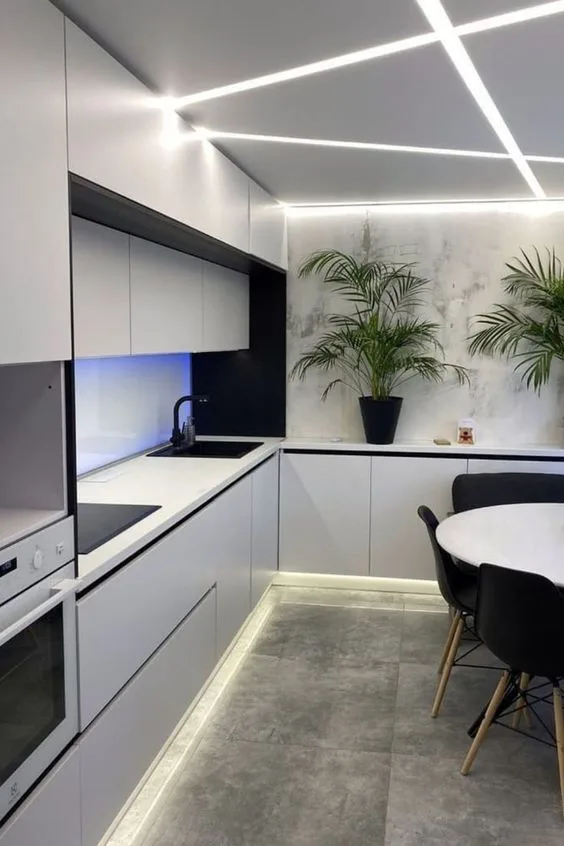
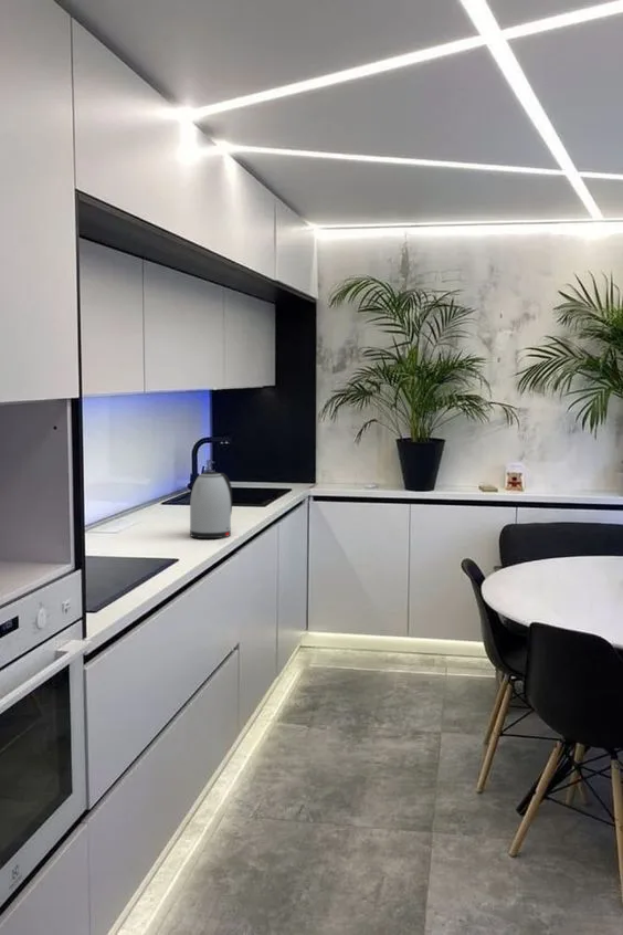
+ kettle (214, 502)
